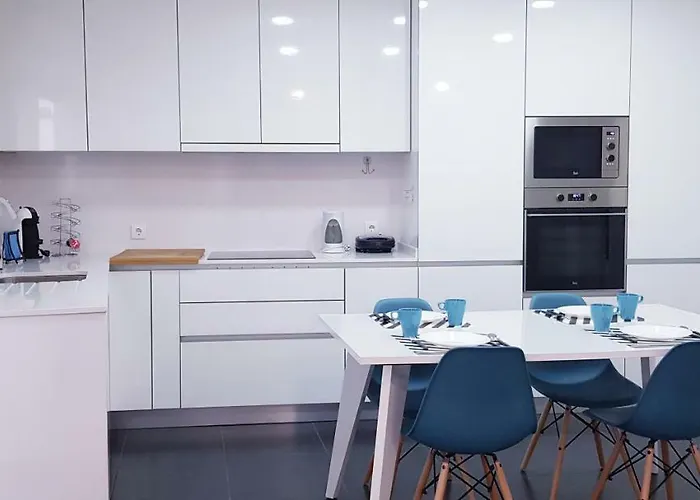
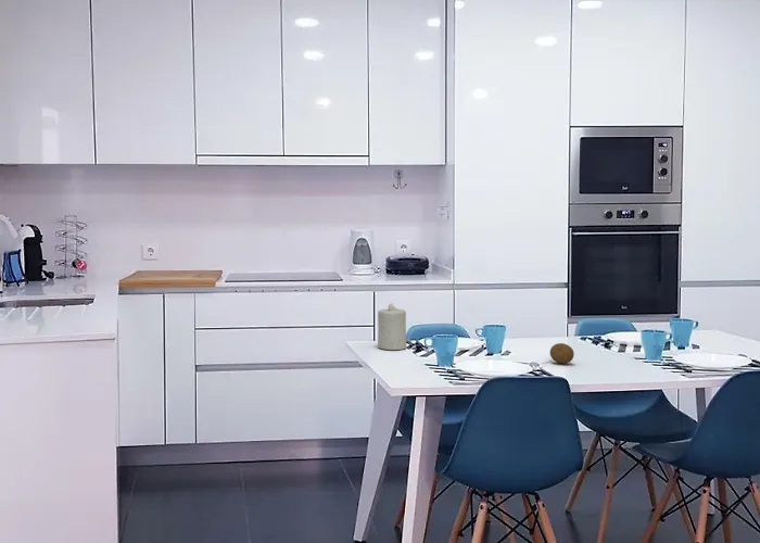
+ candle (392, 325)
+ fruit (561, 353)
